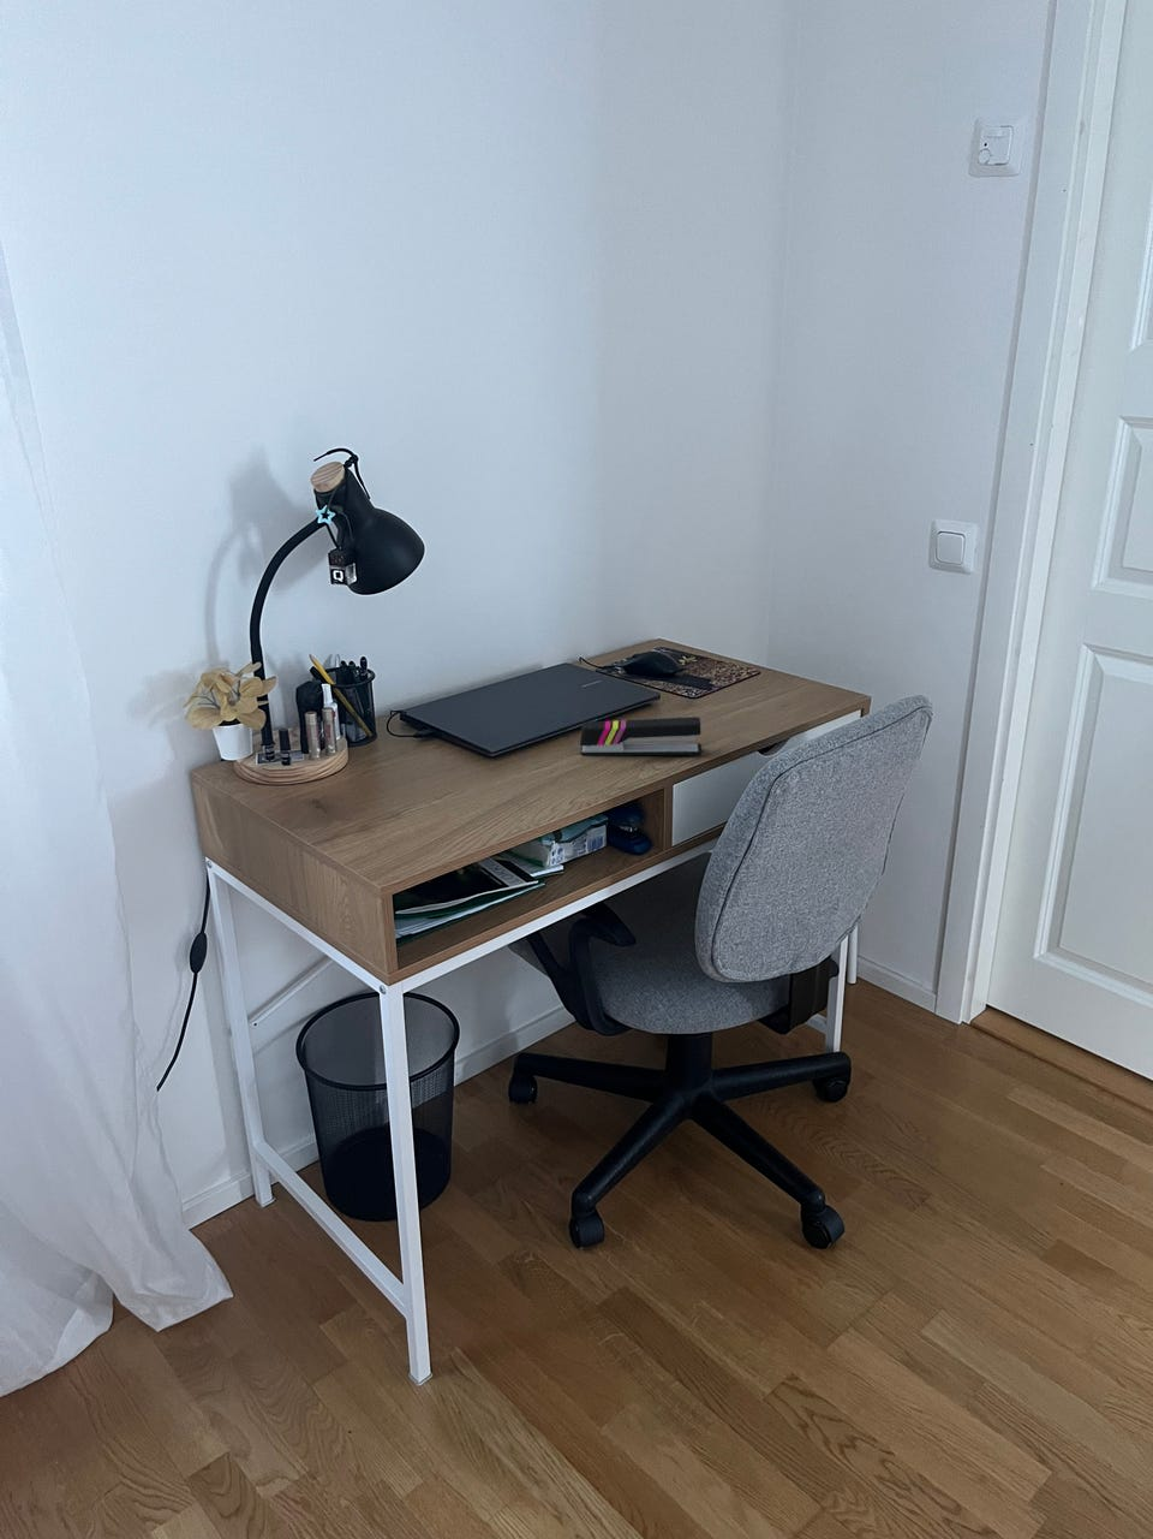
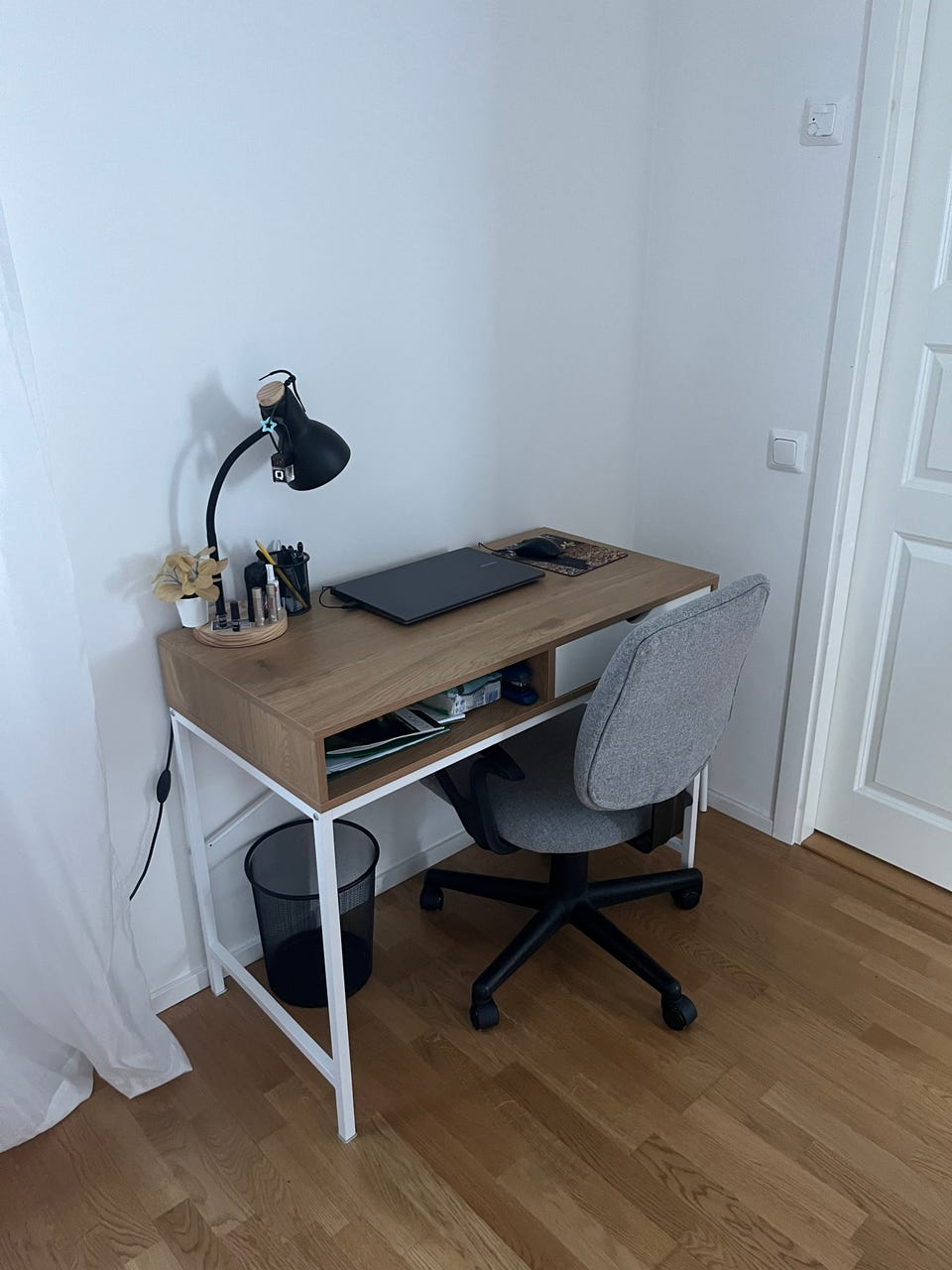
- stapler (641, 736)
